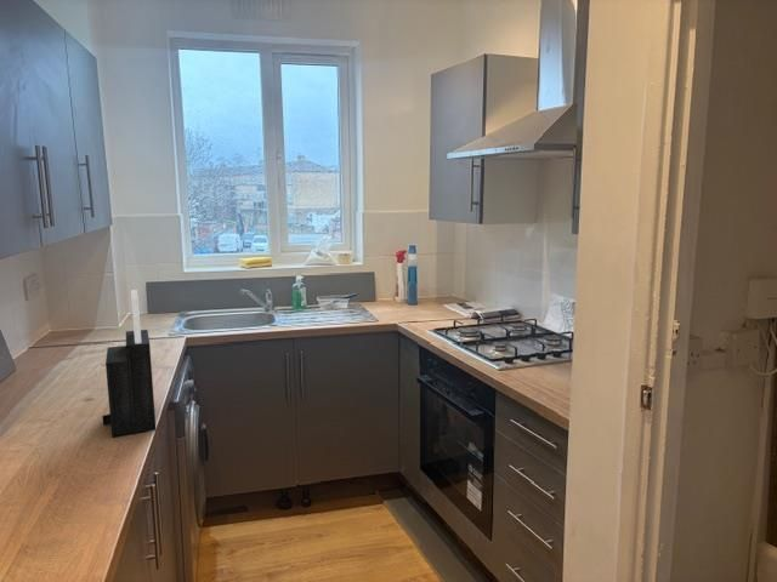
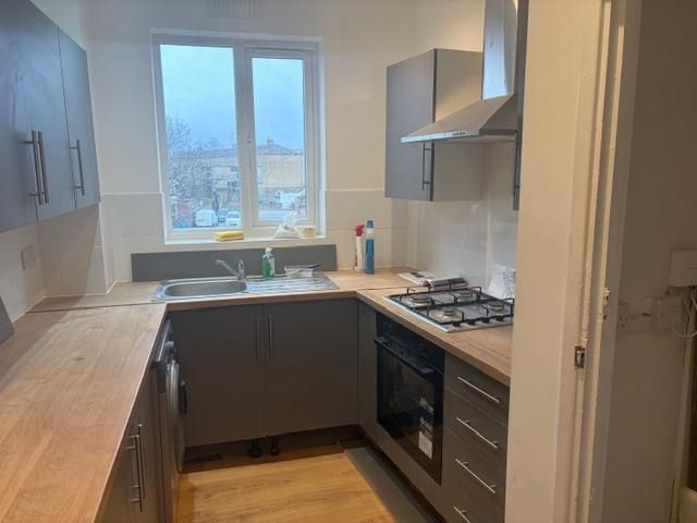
- knife block (124, 359)
